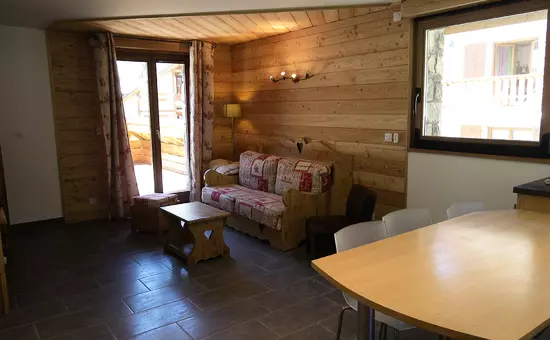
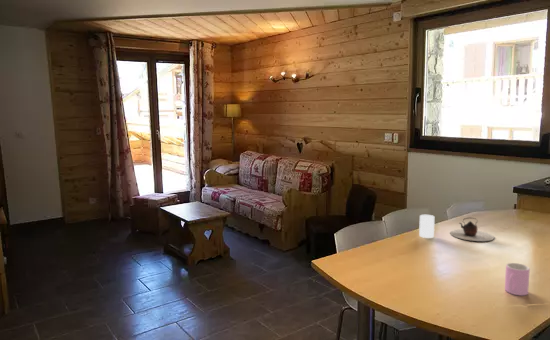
+ cup (426, 225)
+ teapot (471, 226)
+ cup (515, 280)
